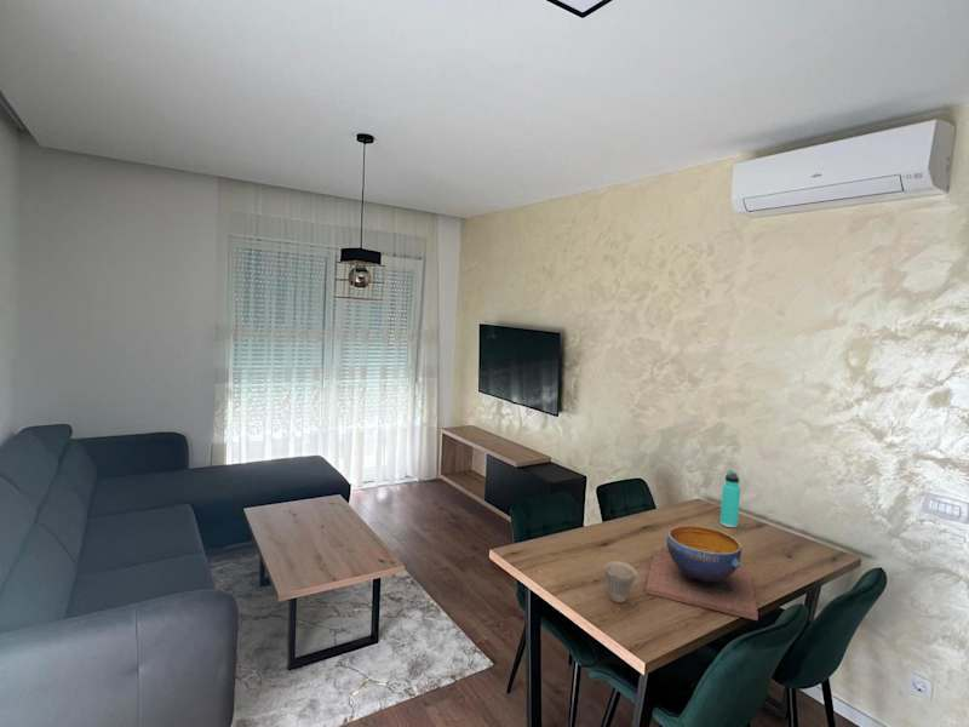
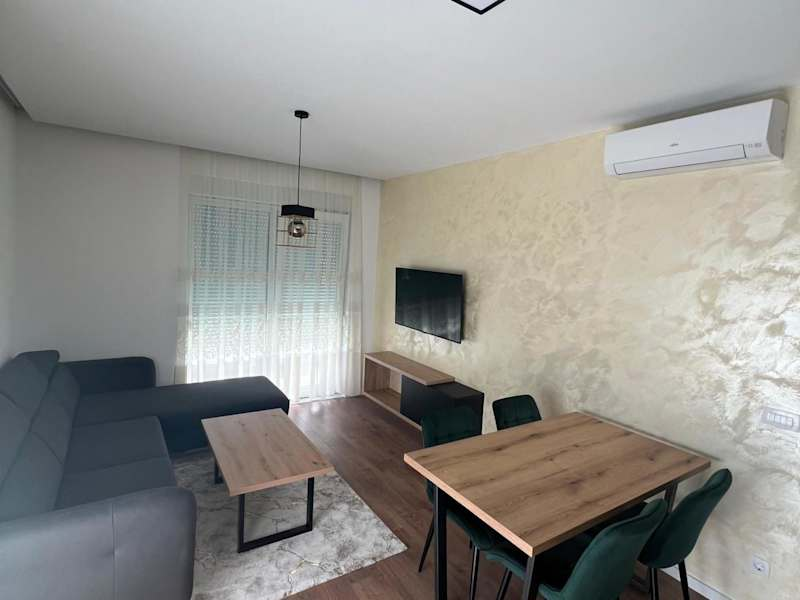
- thermos bottle (730, 498)
- cup (619, 583)
- decorative bowl (701, 560)
